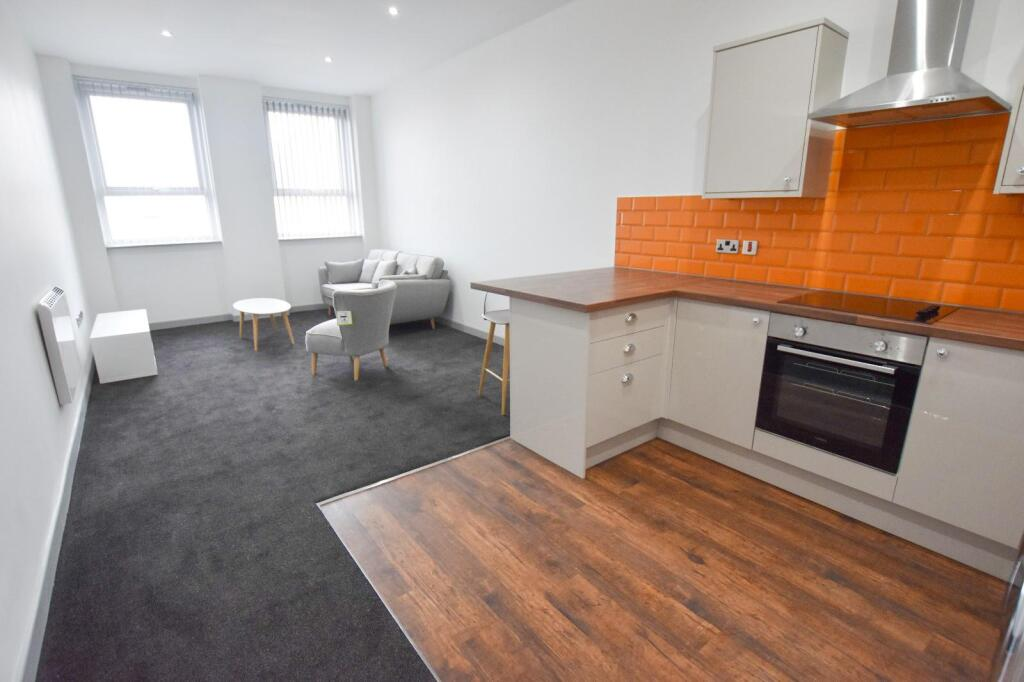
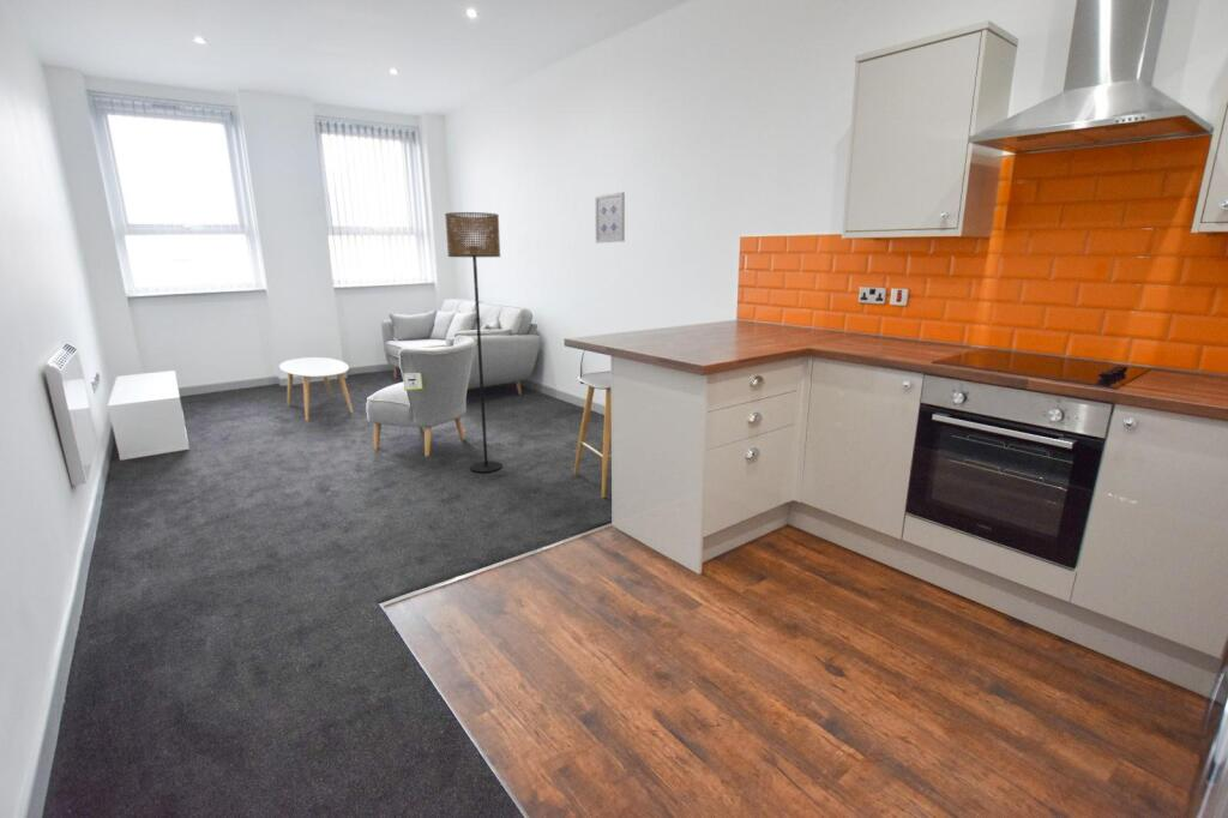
+ floor lamp (478, 347)
+ wall art (609, 218)
